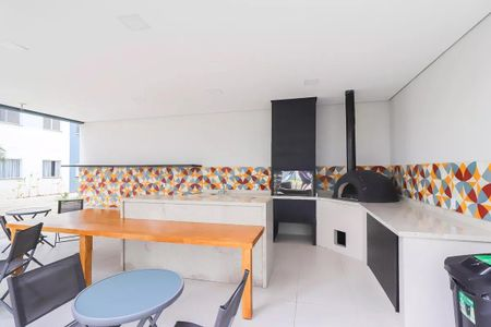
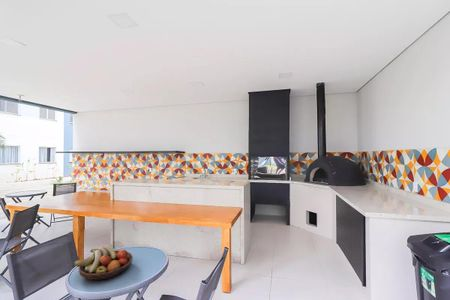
+ fruit bowl (106, 259)
